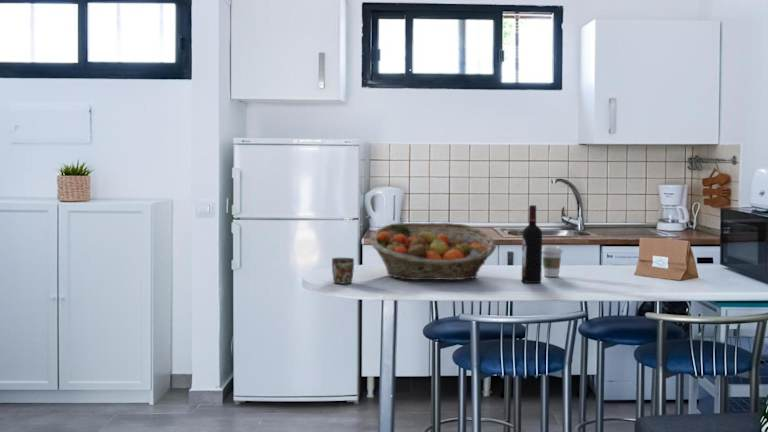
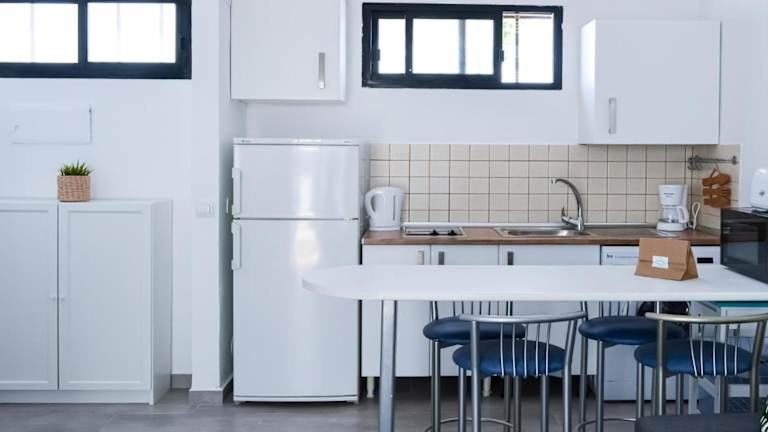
- wine bottle (532, 243)
- fruit basket (432, 250)
- mug (340, 269)
- coffee cup (551, 261)
